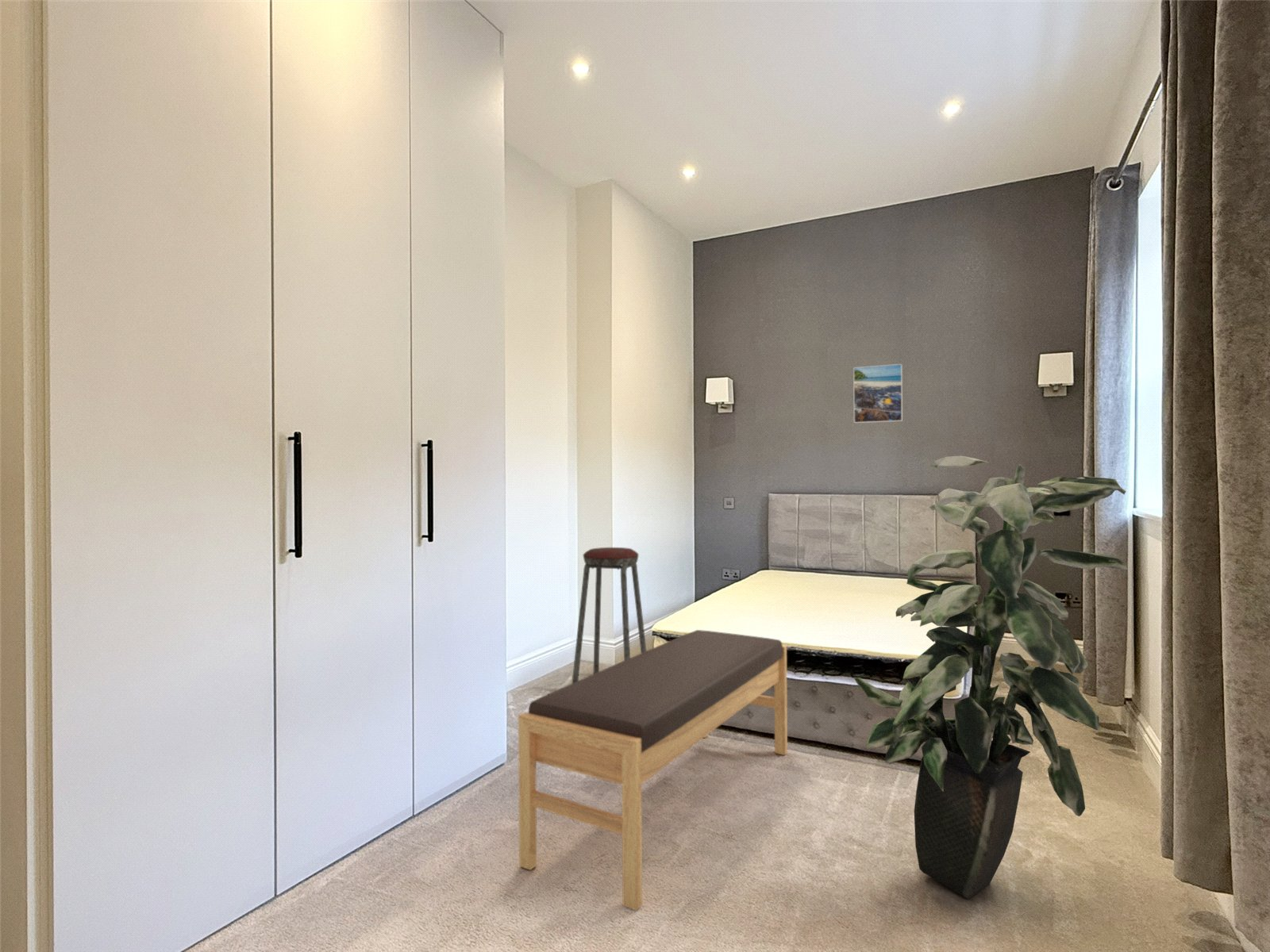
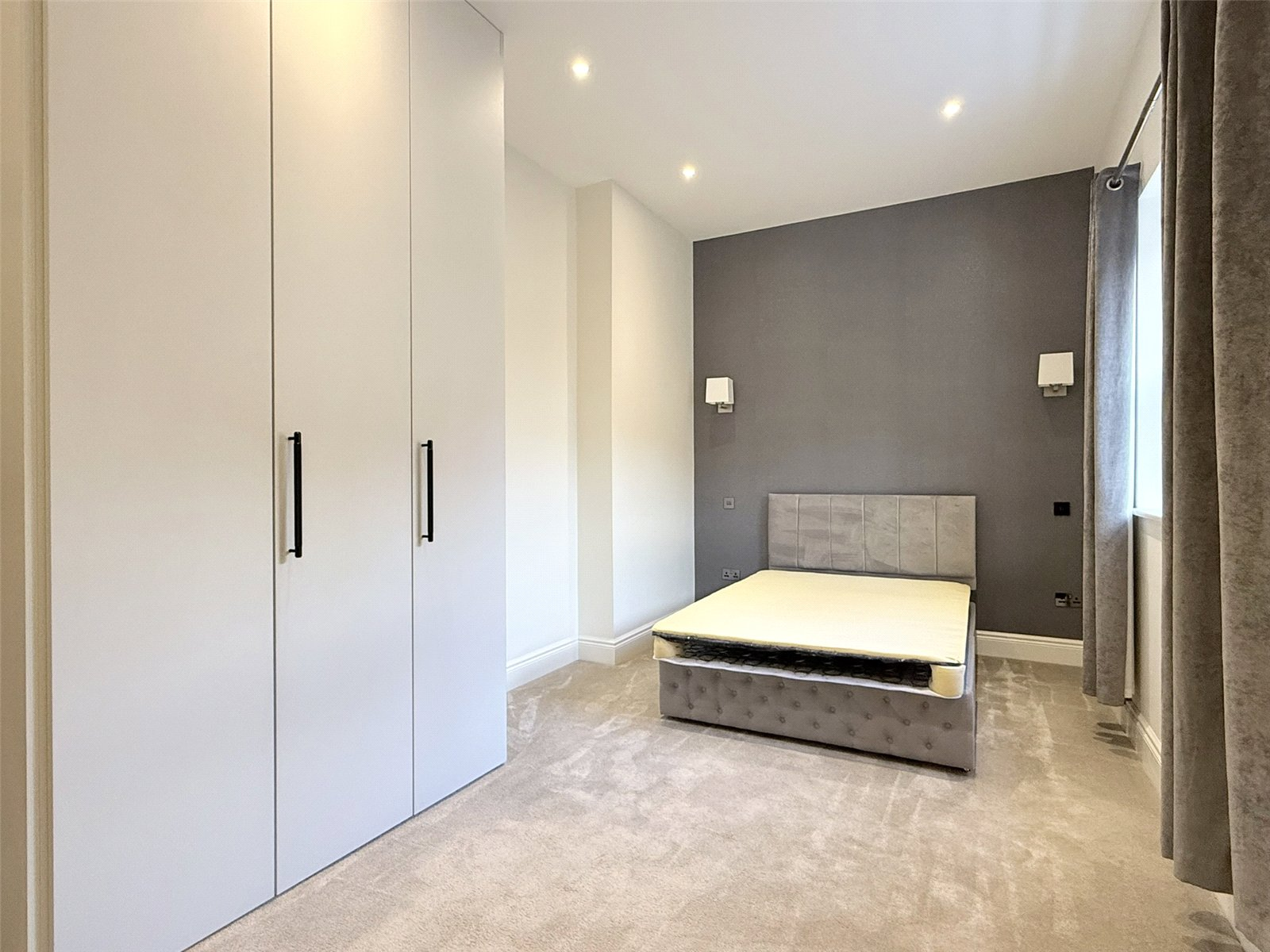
- music stool (600, 615)
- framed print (877, 393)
- indoor plant (983, 669)
- bench (675, 732)
